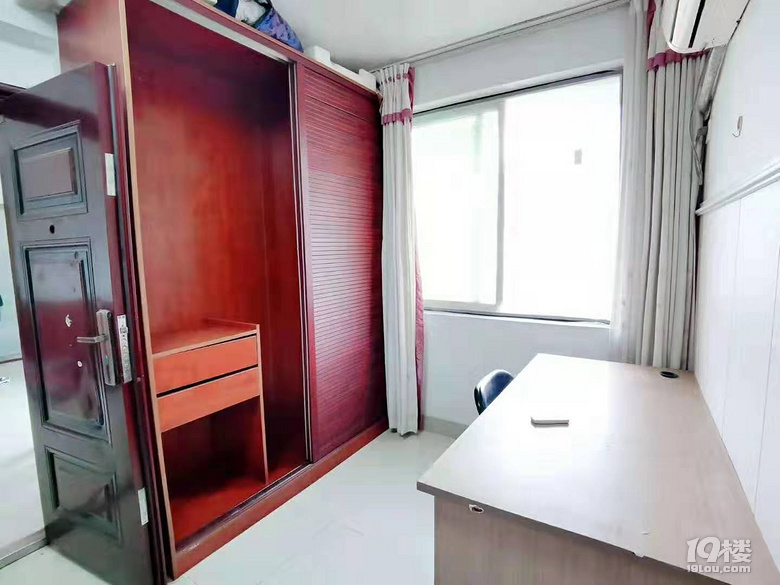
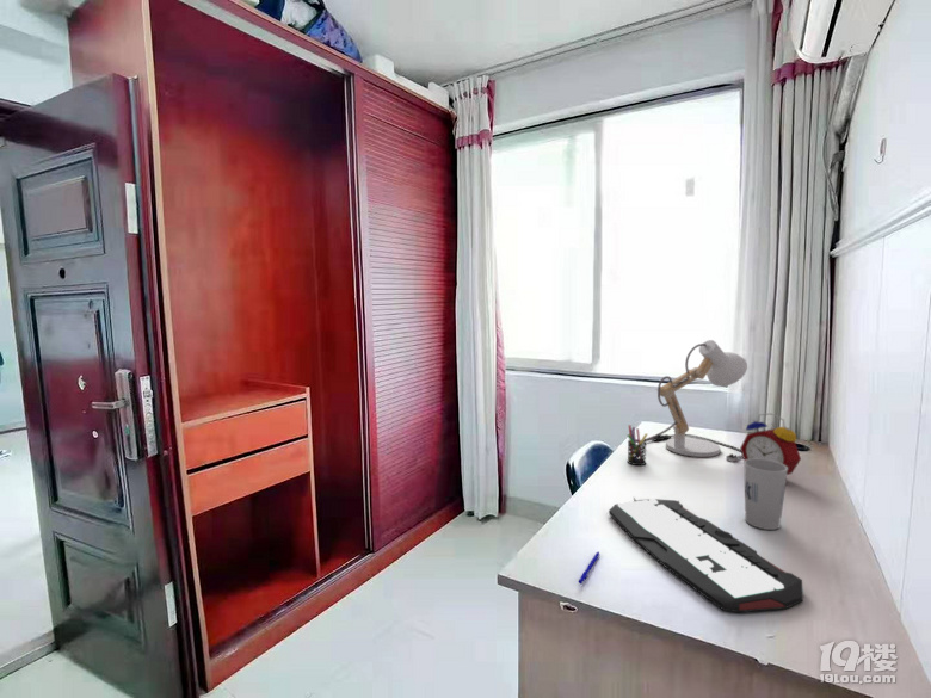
+ alarm clock (771, 444)
+ keyboard (689, 542)
+ pen holder (634, 444)
+ desk lamp (690, 382)
+ pen (590, 566)
+ cup (763, 494)
